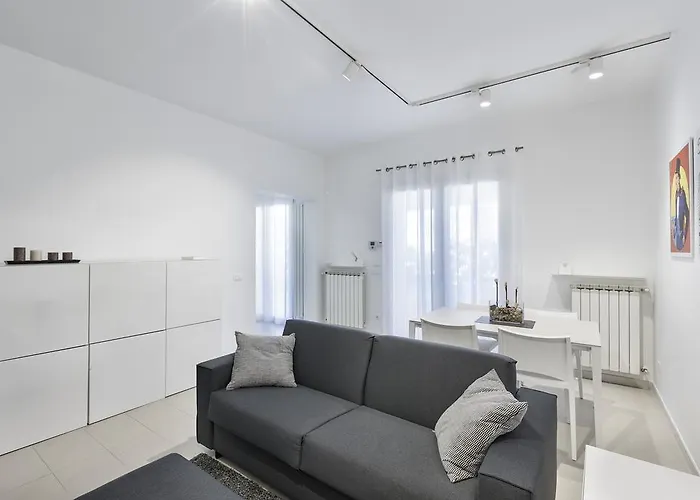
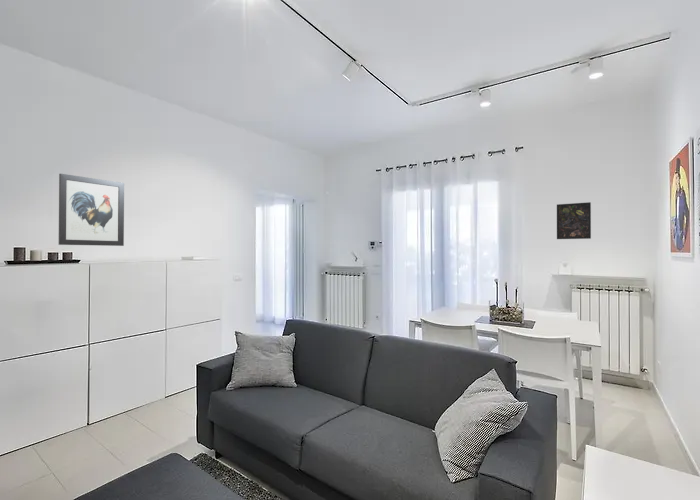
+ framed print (573, 221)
+ wall art (93, 211)
